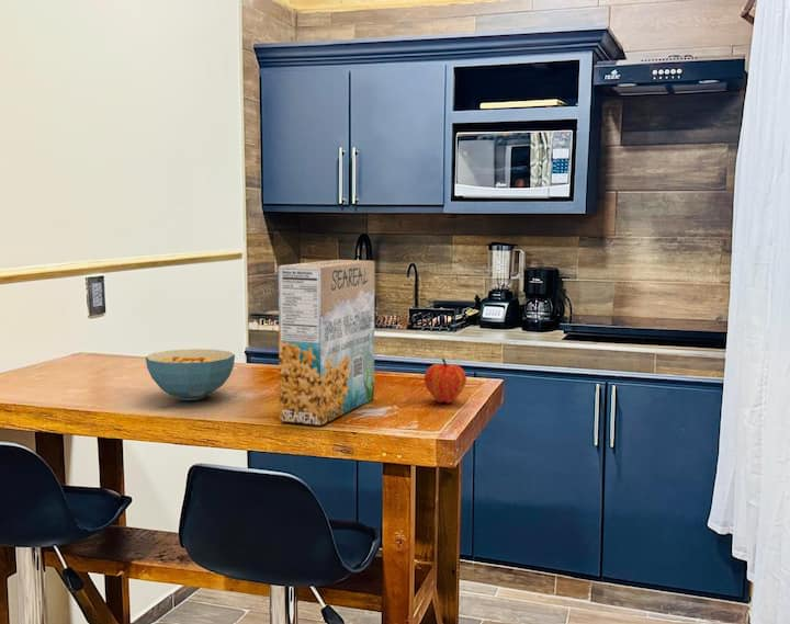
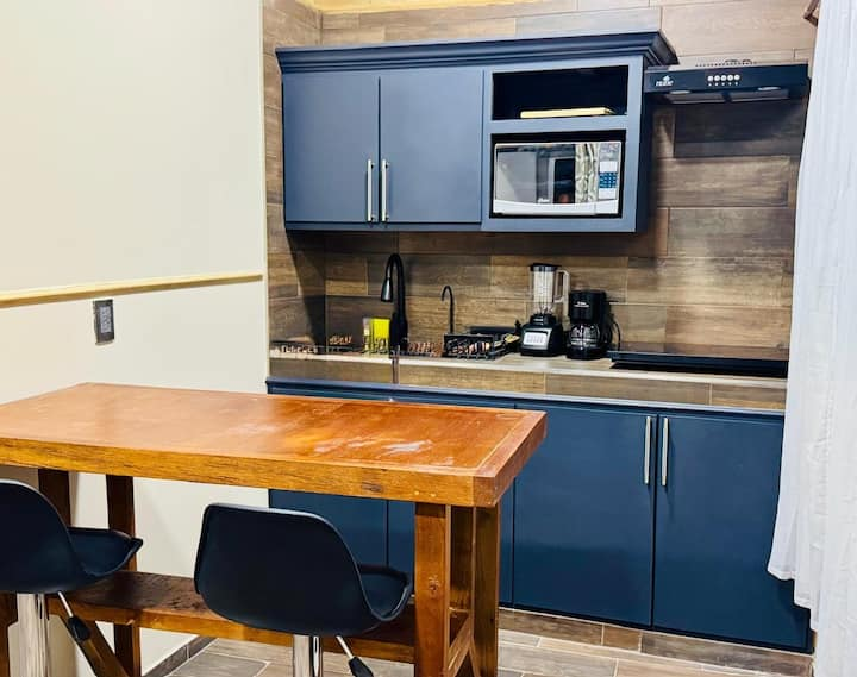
- cereal bowl (191, 376)
- fruit (444, 379)
- cereal box (329, 337)
